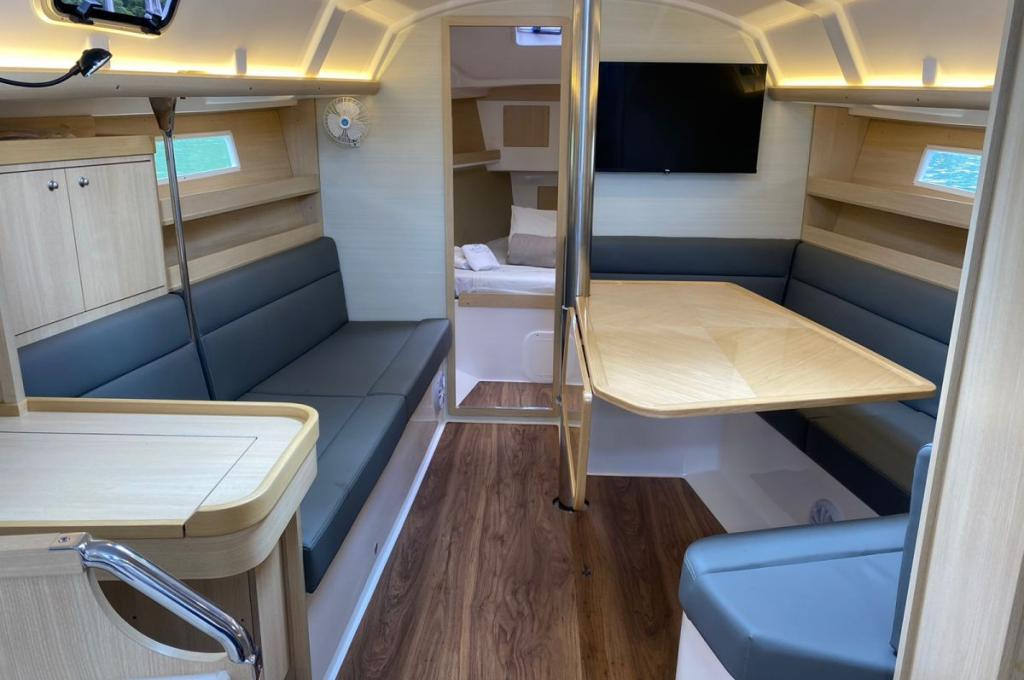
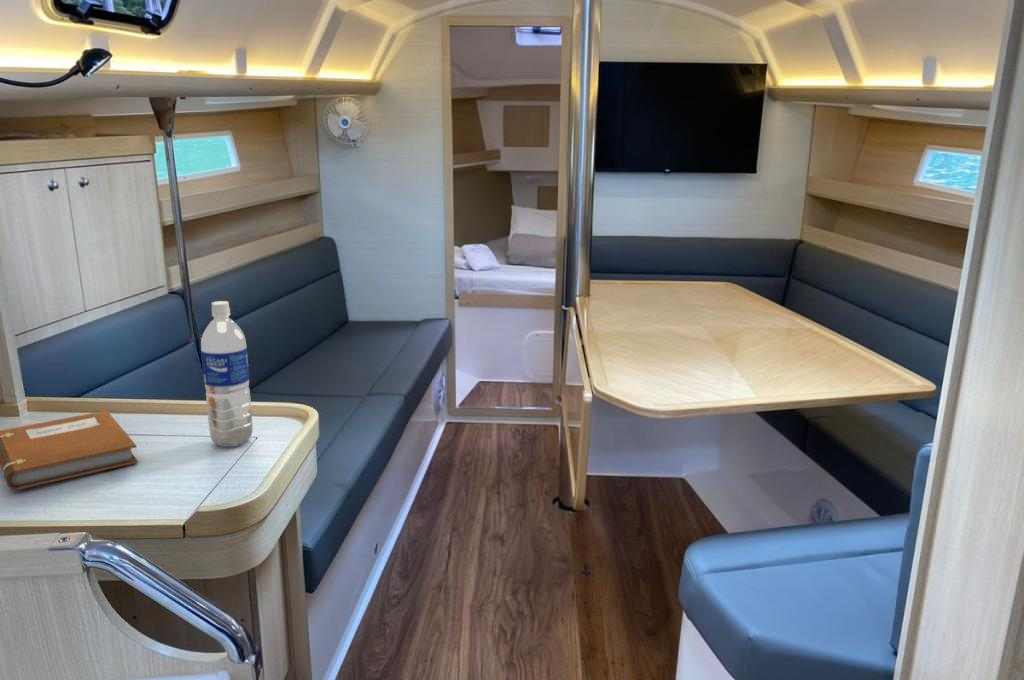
+ water bottle (226, 373)
+ notebook (61, 446)
